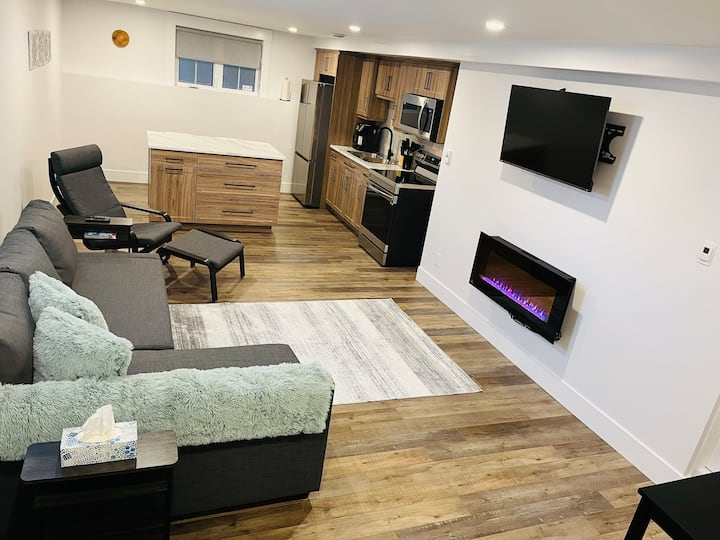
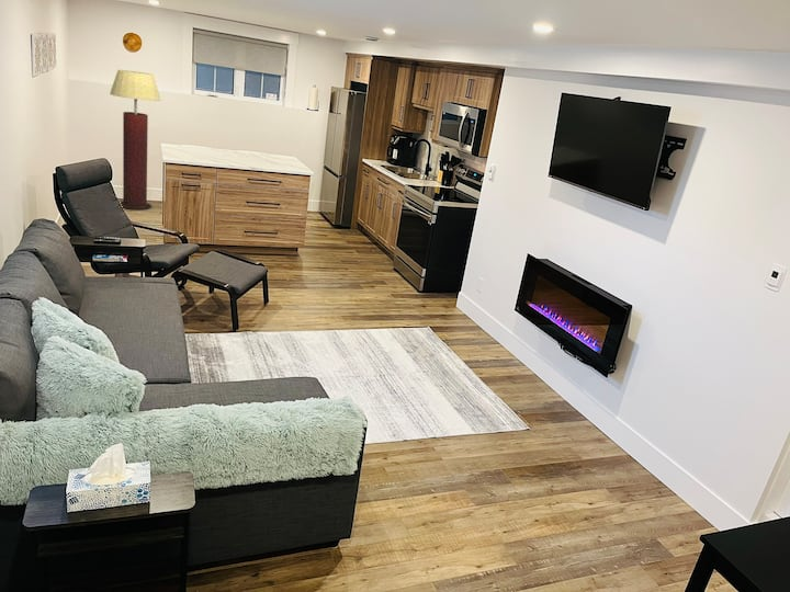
+ floor lamp (135, 141)
